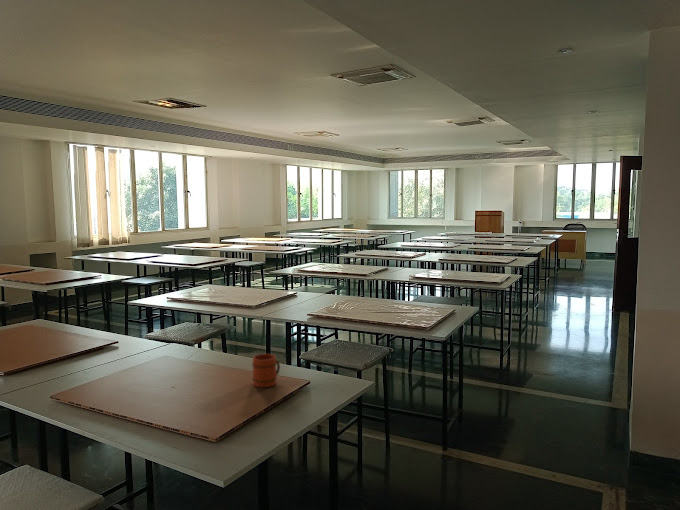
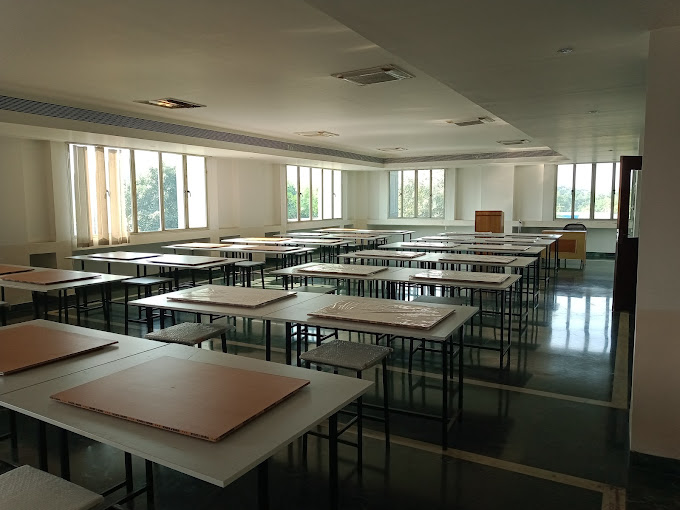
- mug (267, 369)
